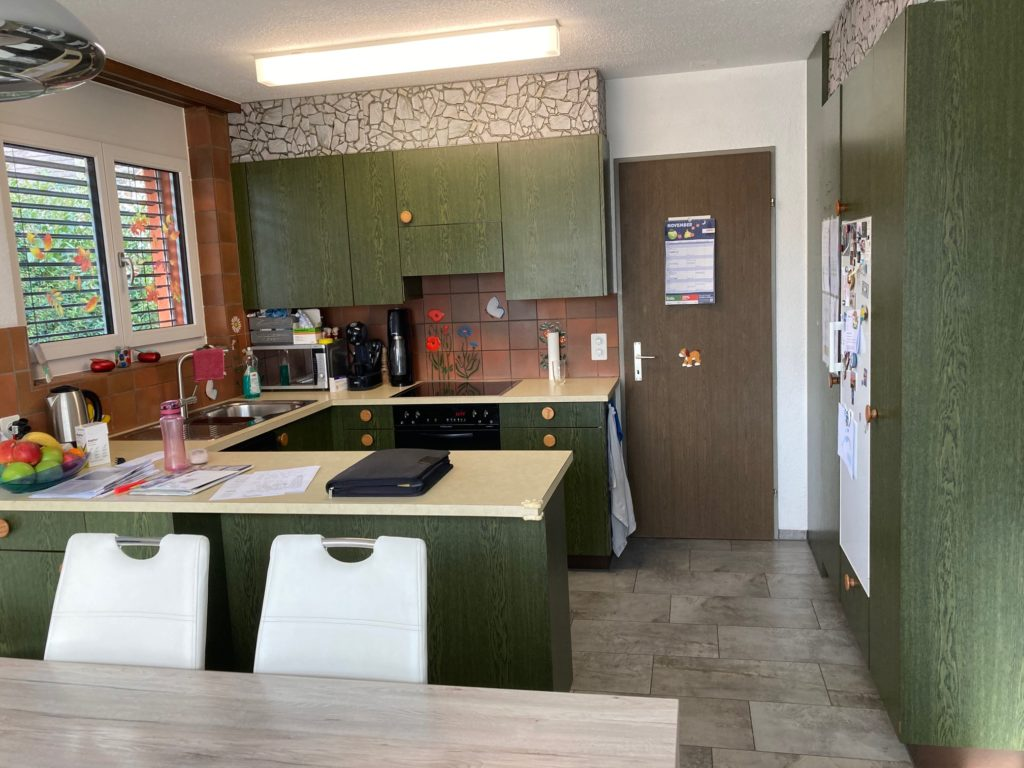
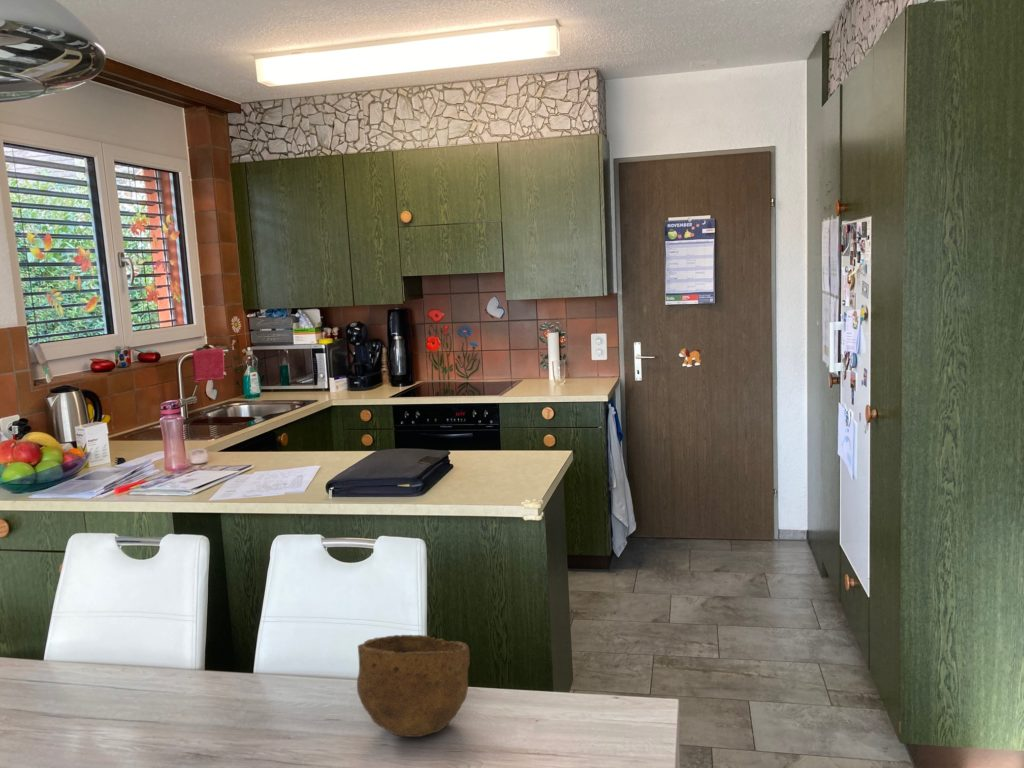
+ bowl (414, 680)
